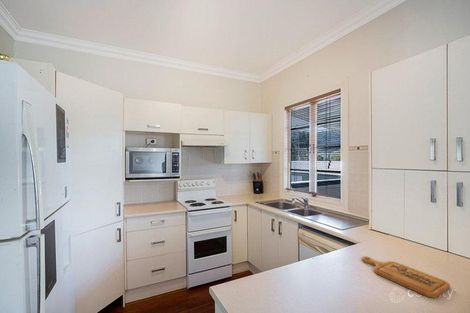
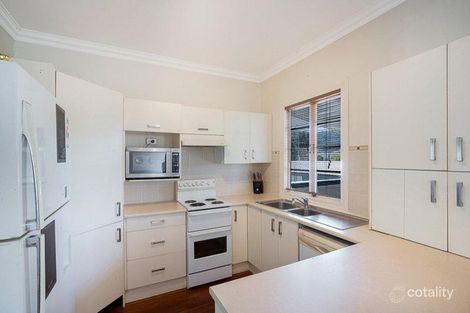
- cutting board (397, 272)
